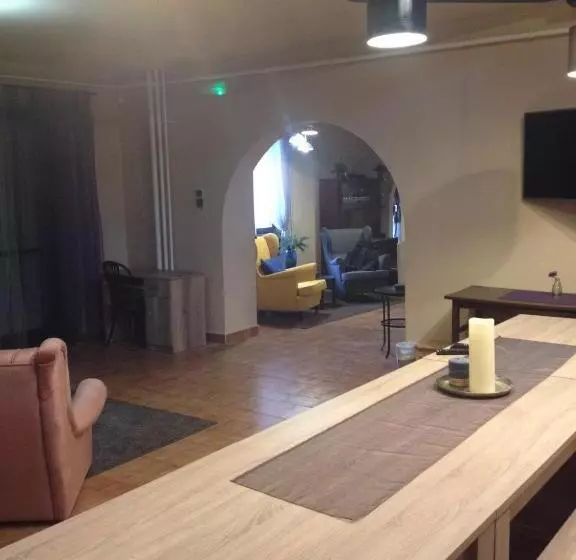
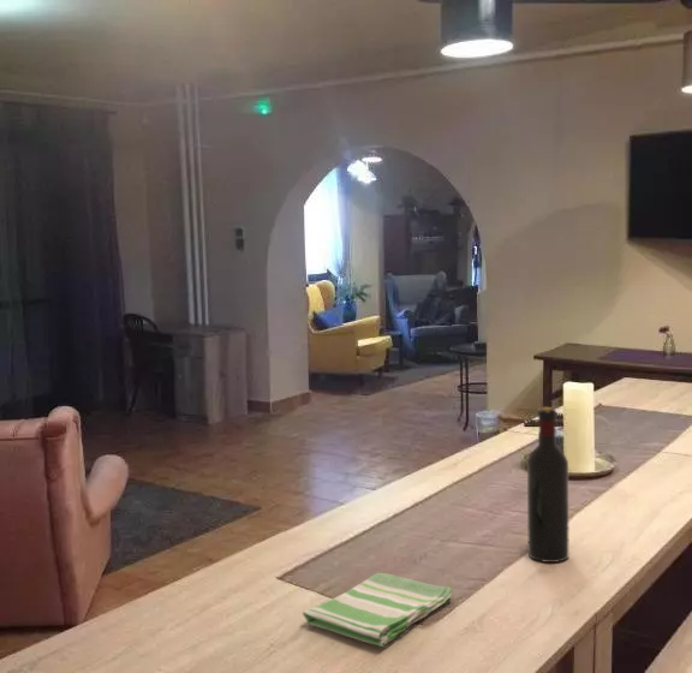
+ dish towel (378, 603)
+ wine bottle (548, 482)
